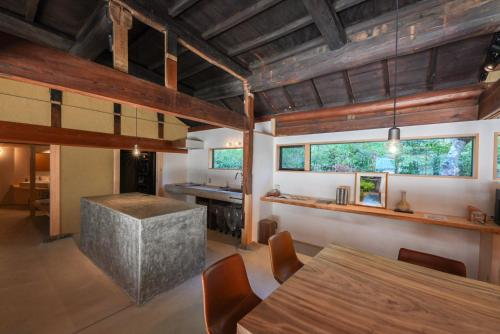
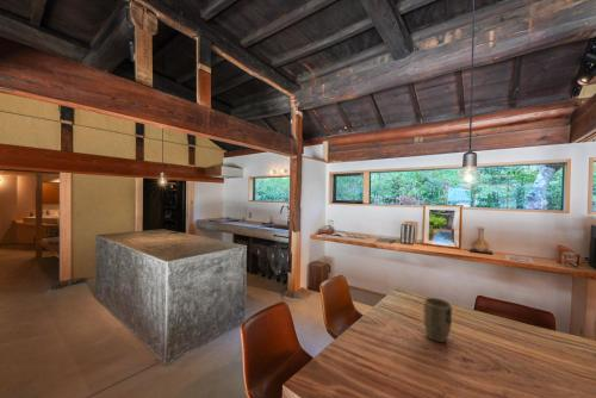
+ plant pot (436, 319)
